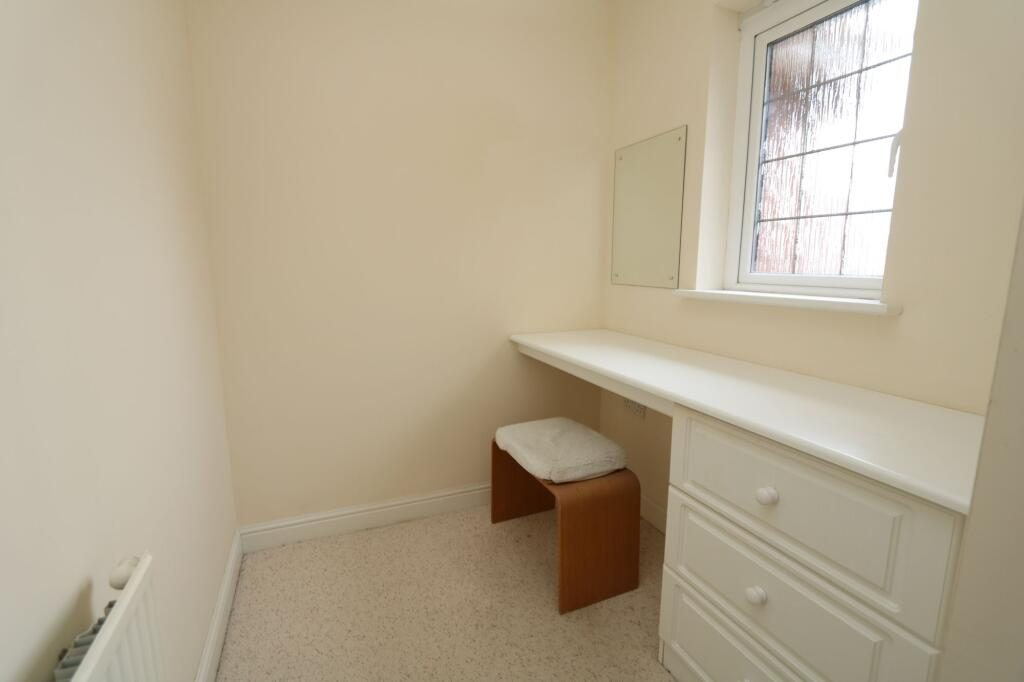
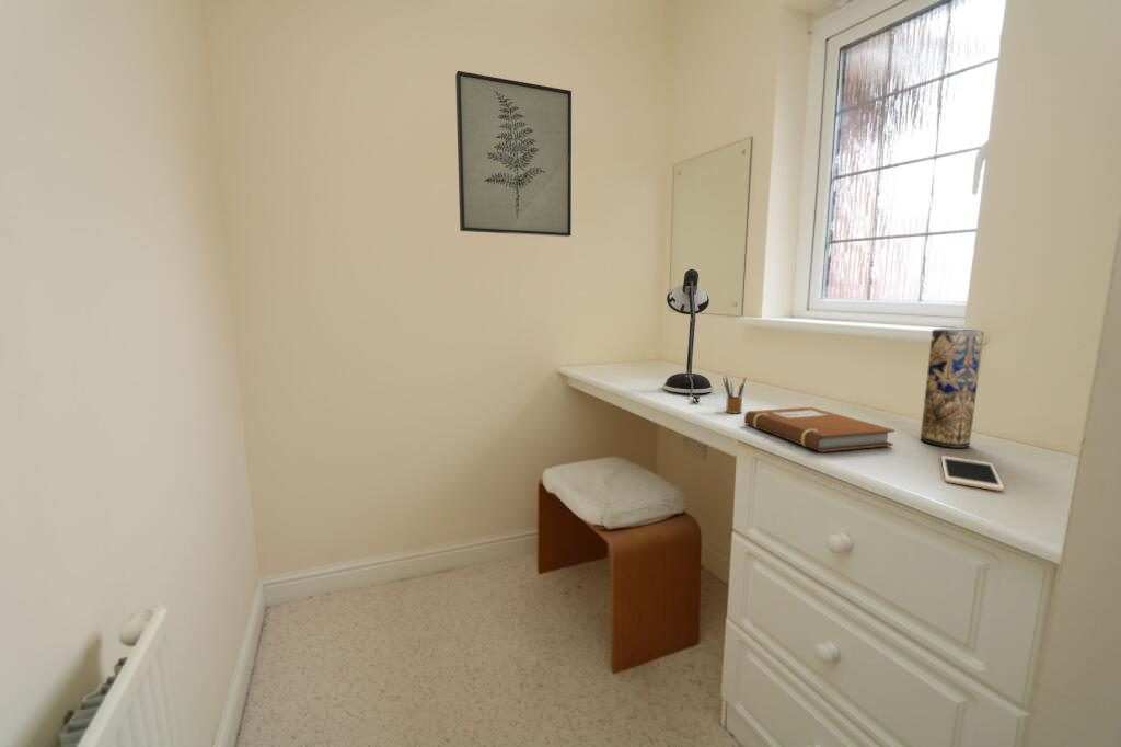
+ wall art (516, 160)
+ pencil box (732, 393)
+ cell phone (969, 471)
+ desk lamp (691, 331)
+ vase (950, 387)
+ notebook (811, 426)
